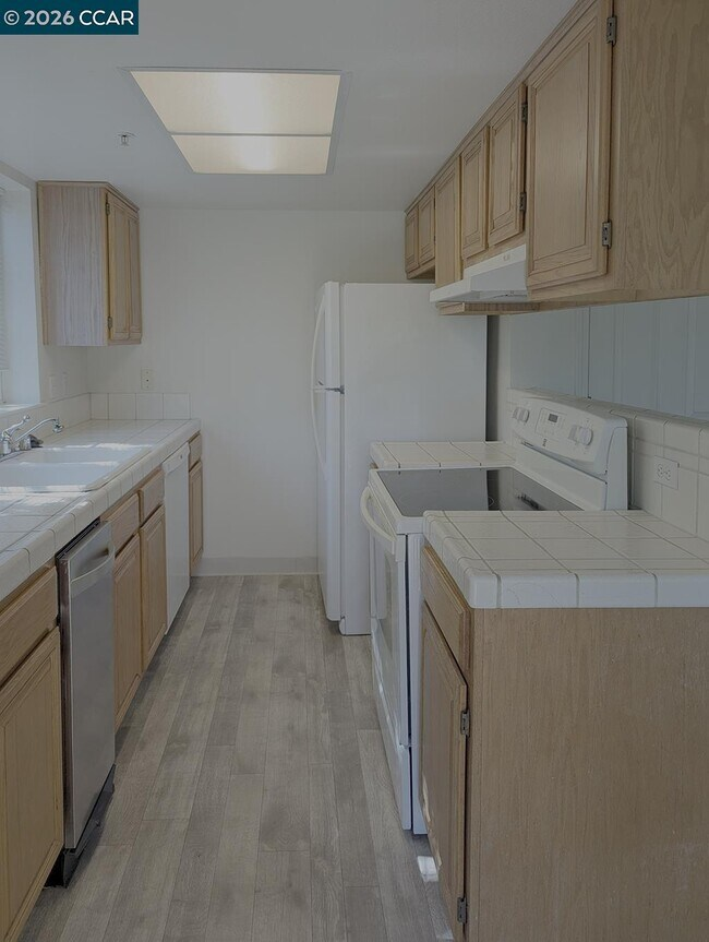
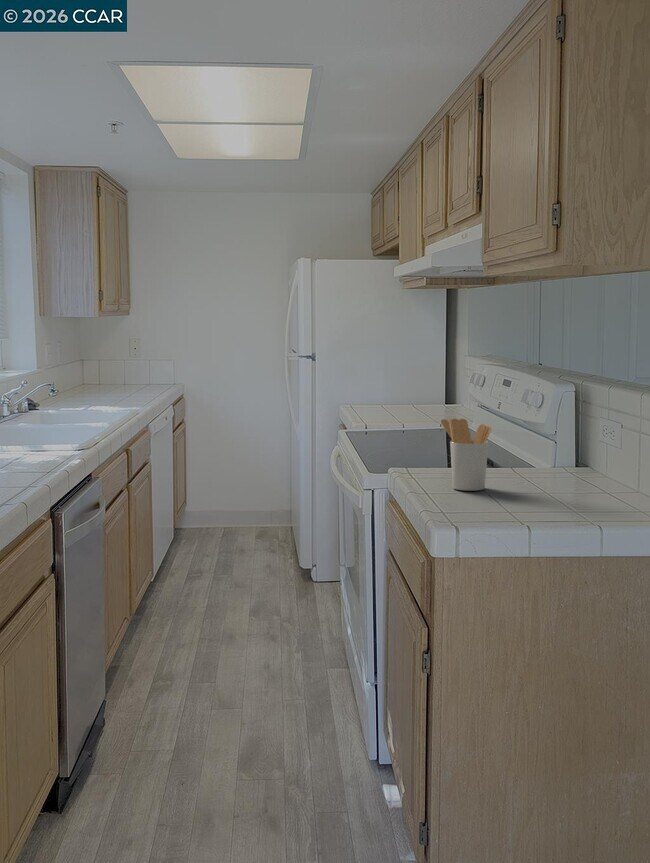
+ utensil holder (463, 452)
